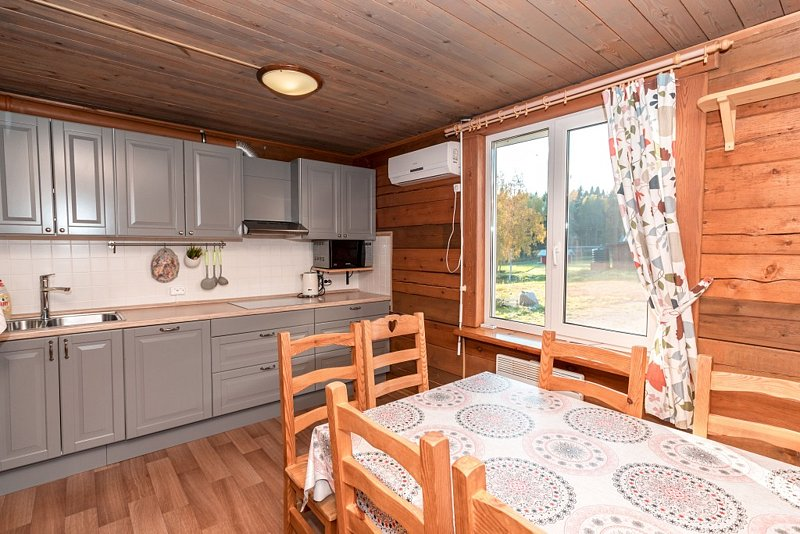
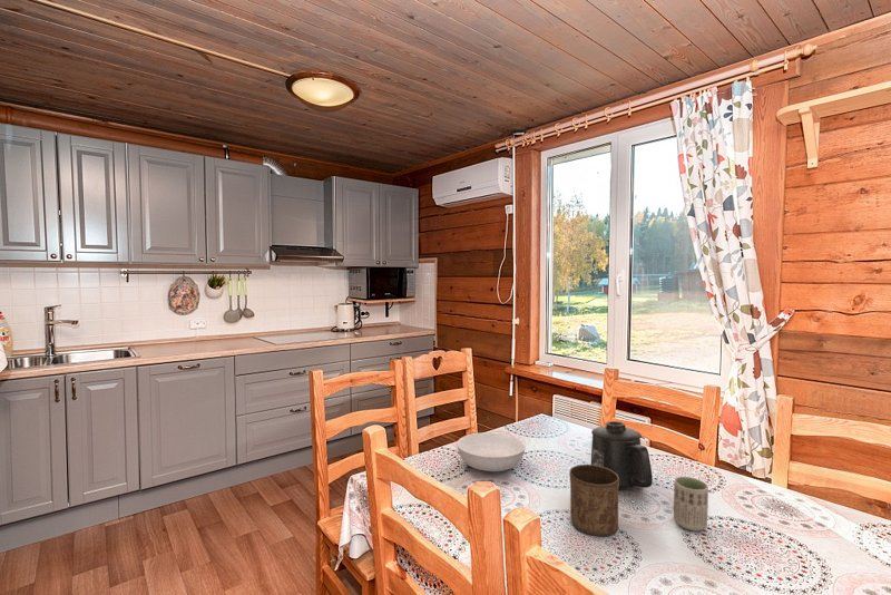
+ cup (593, 499)
+ mug (624, 455)
+ cup (691, 504)
+ serving bowl (490, 453)
